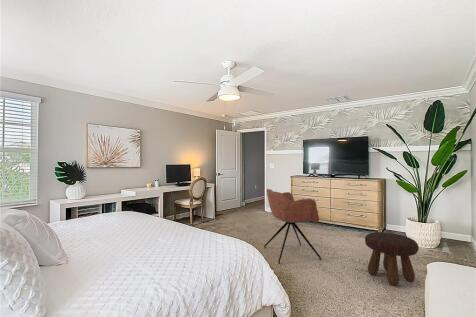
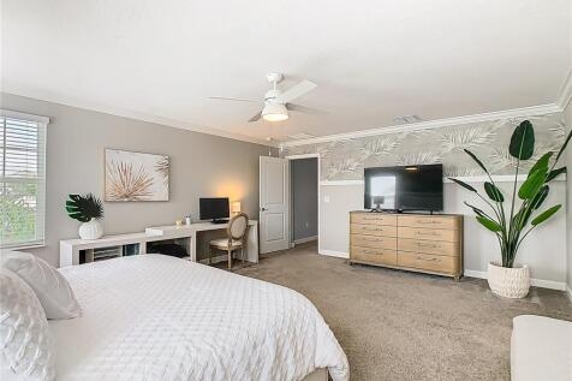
- footstool (390, 257)
- armchair (290, 221)
